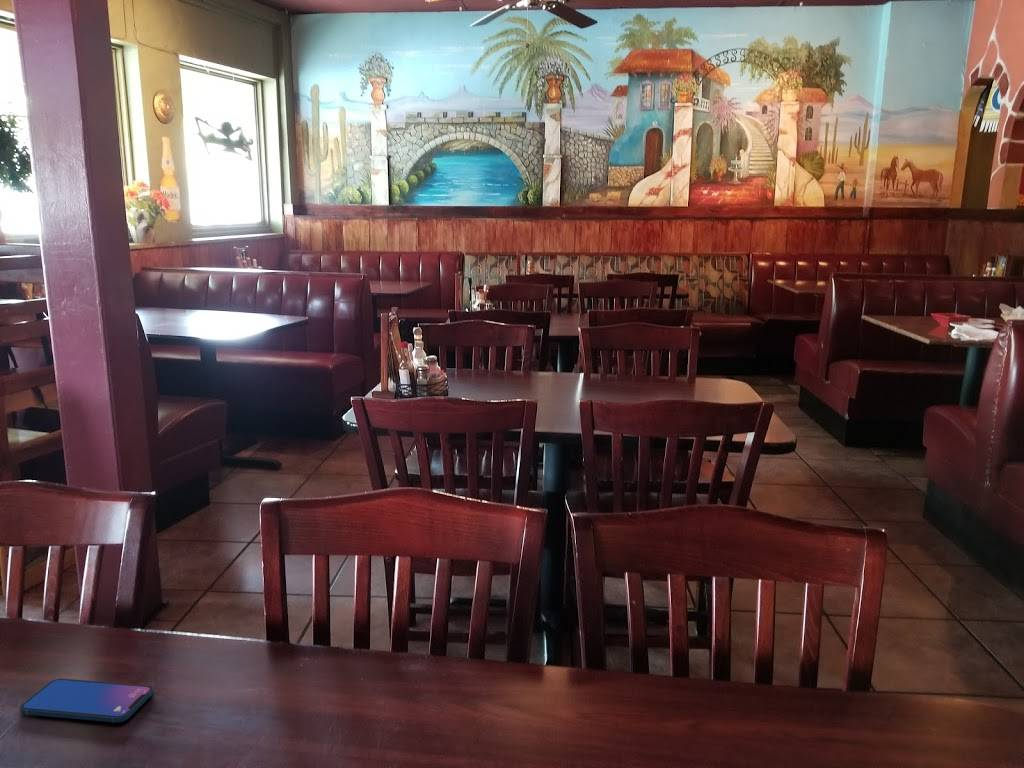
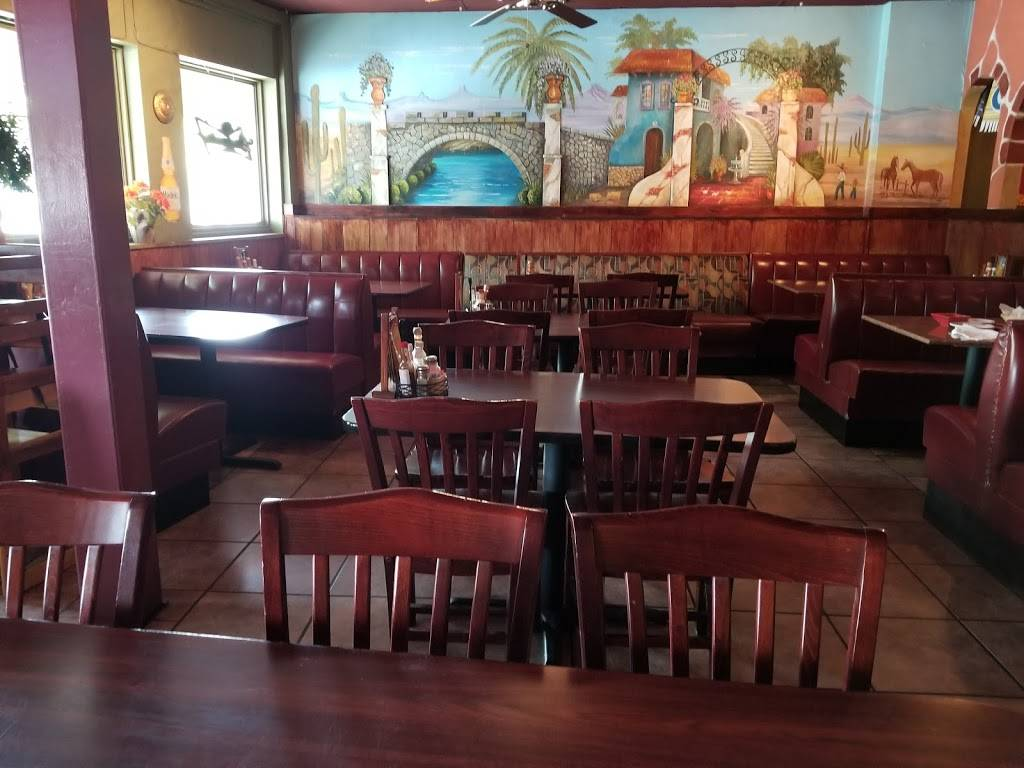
- smartphone (88, 699)
